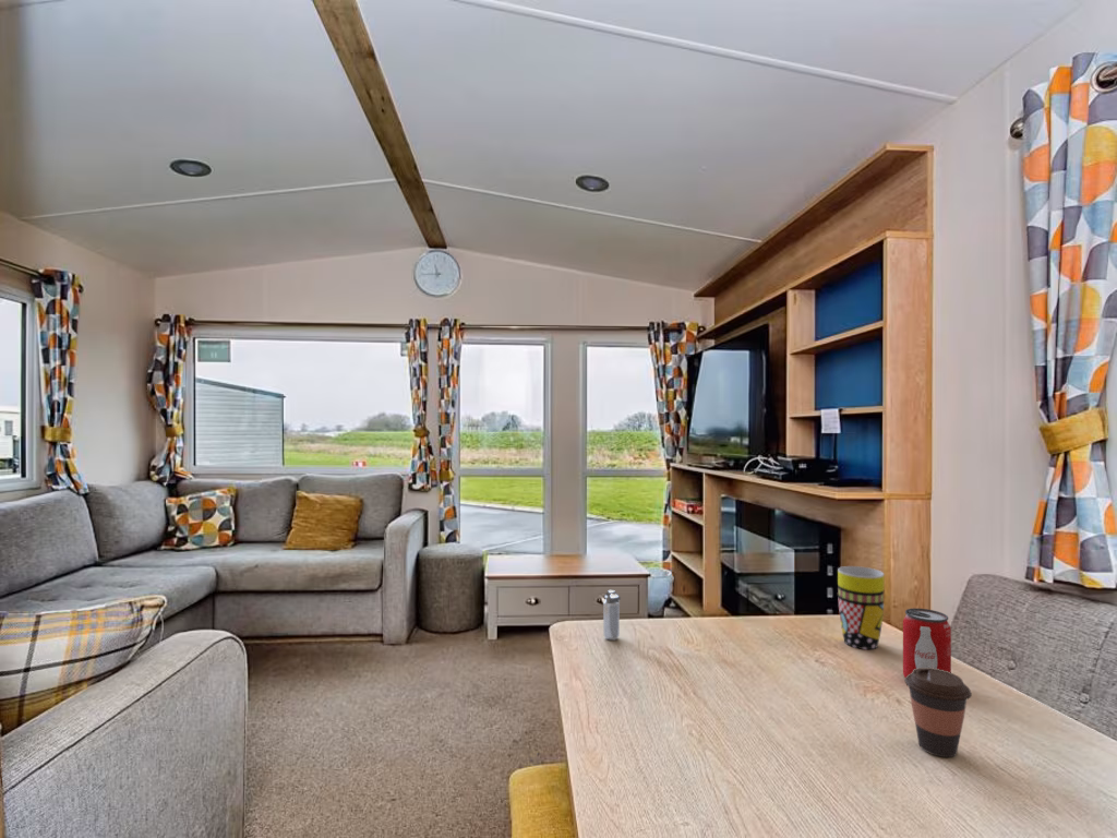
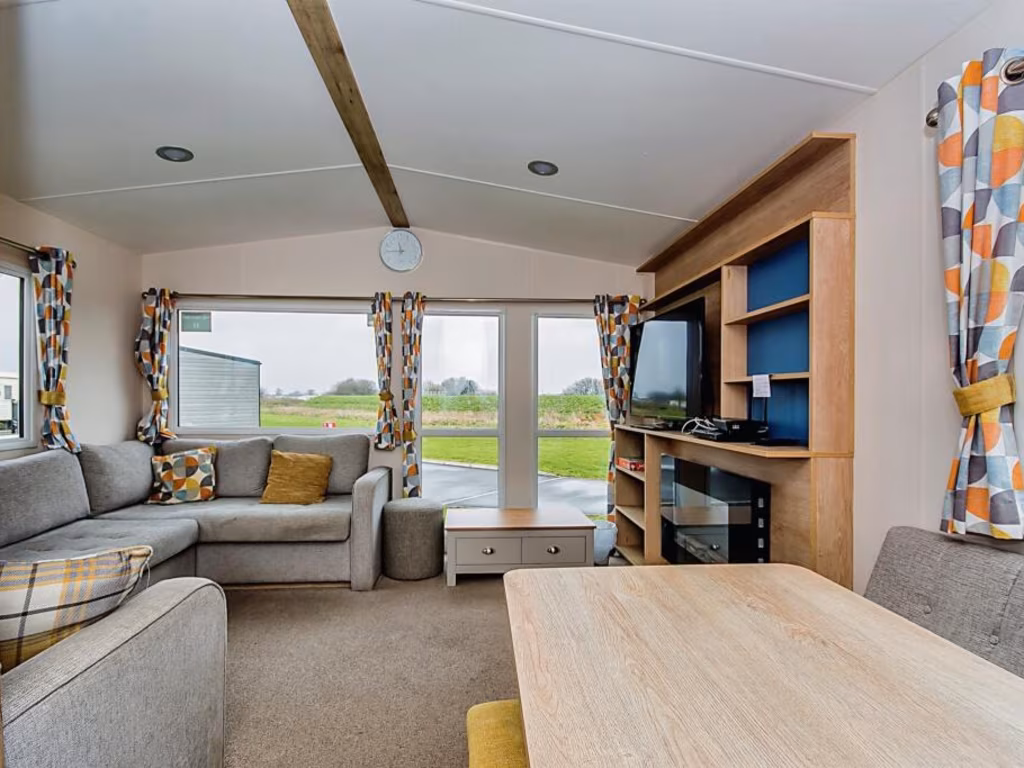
- shaker (611, 614)
- beverage can (926, 647)
- mug (862, 604)
- coffee cup (937, 713)
